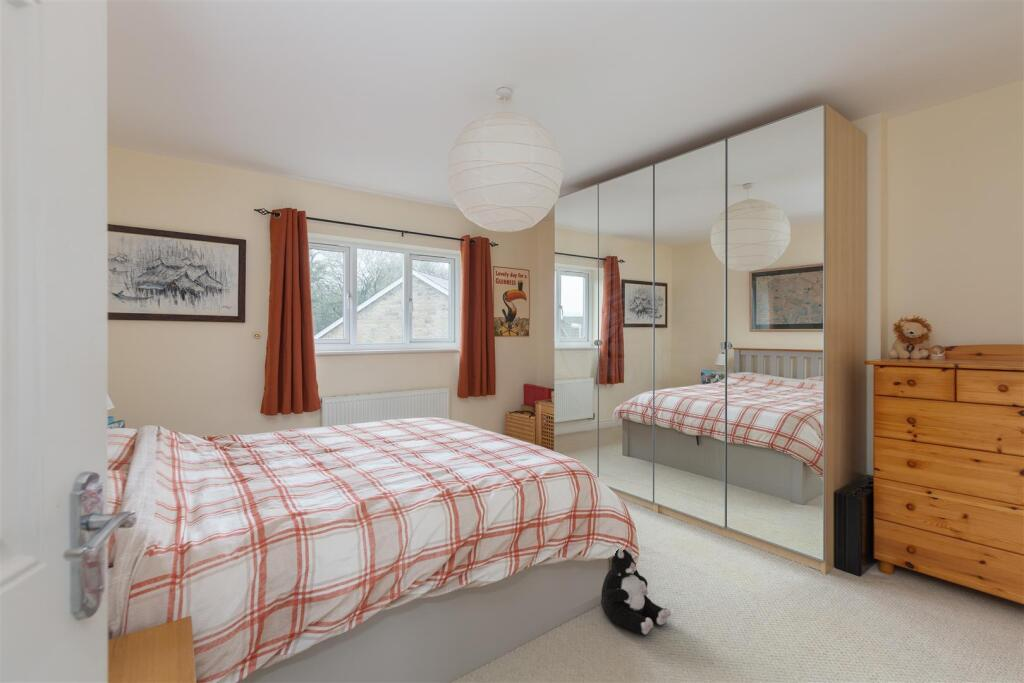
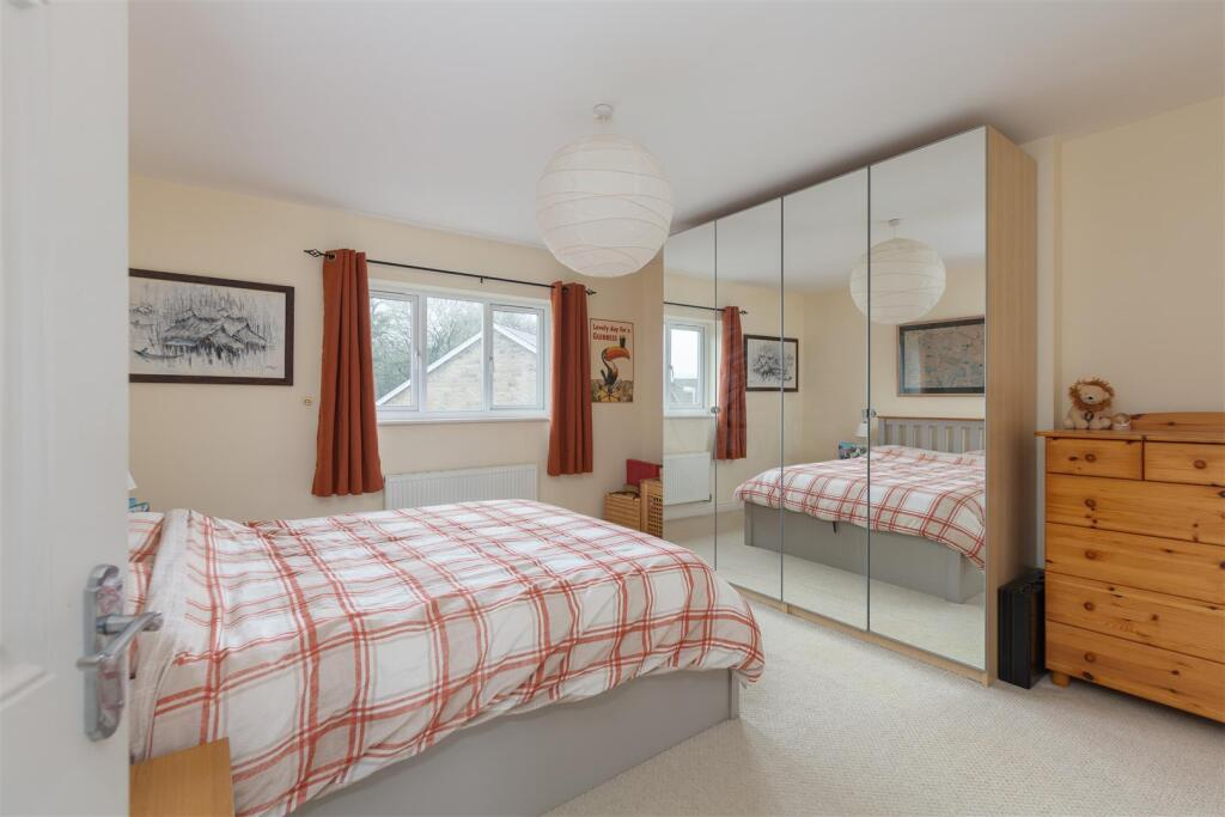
- plush toy (630, 584)
